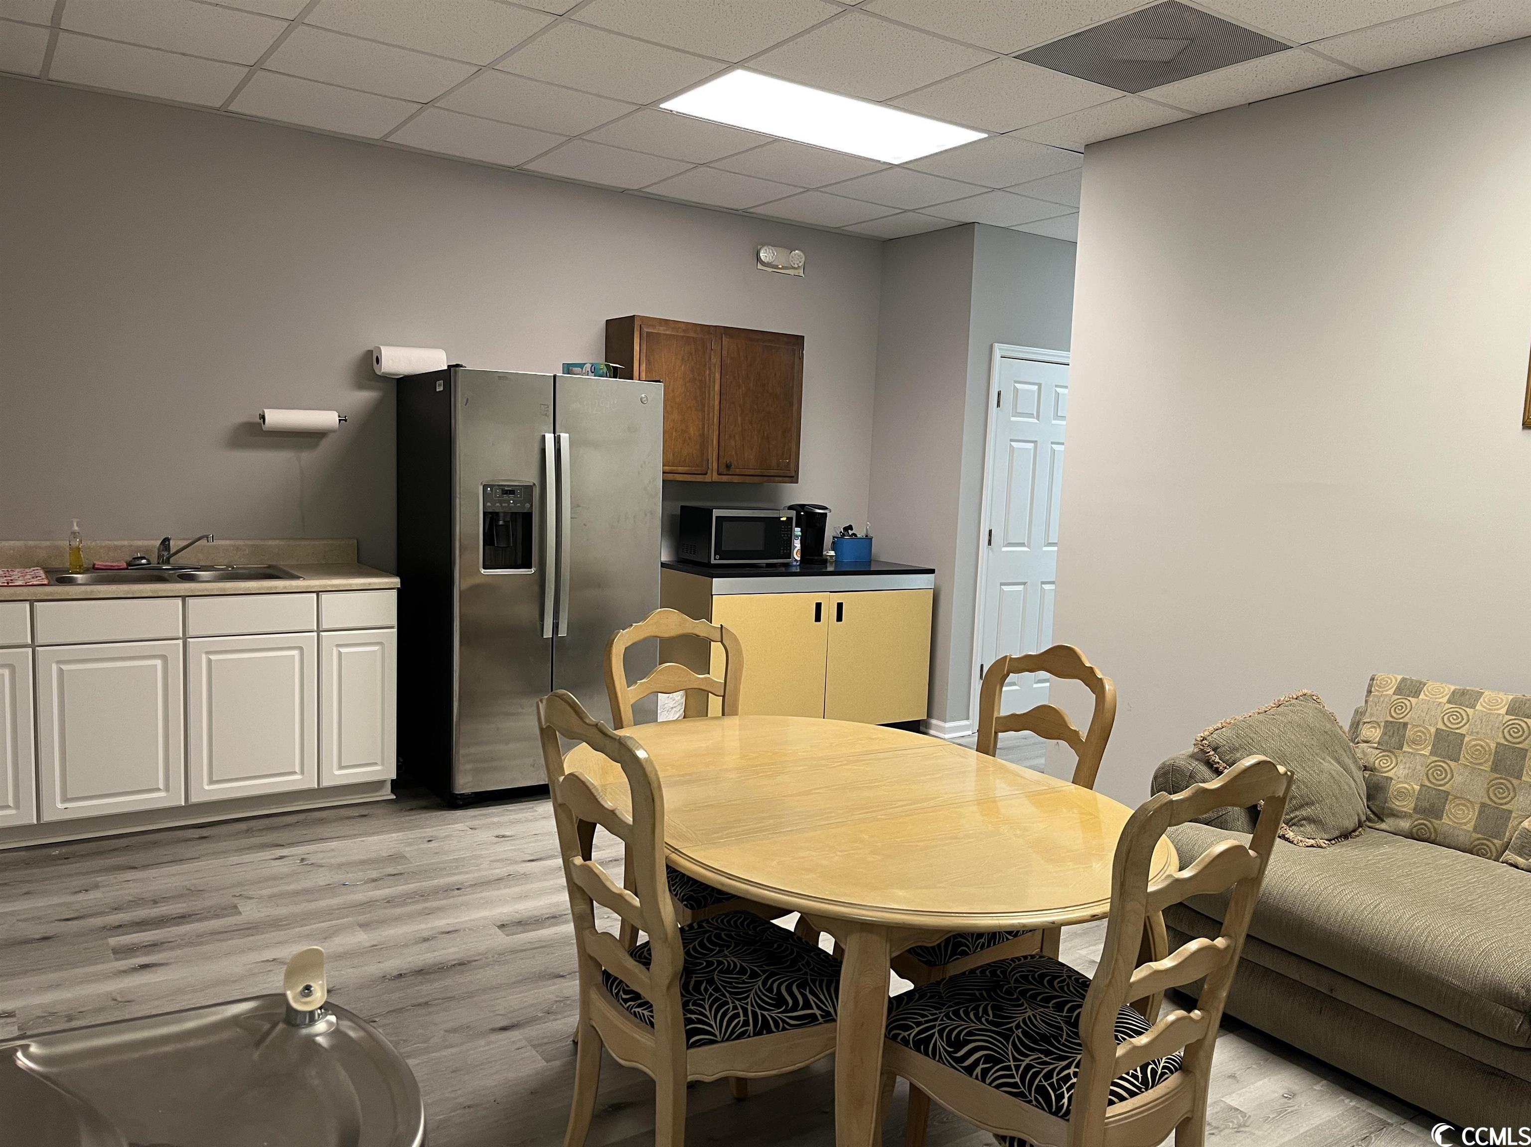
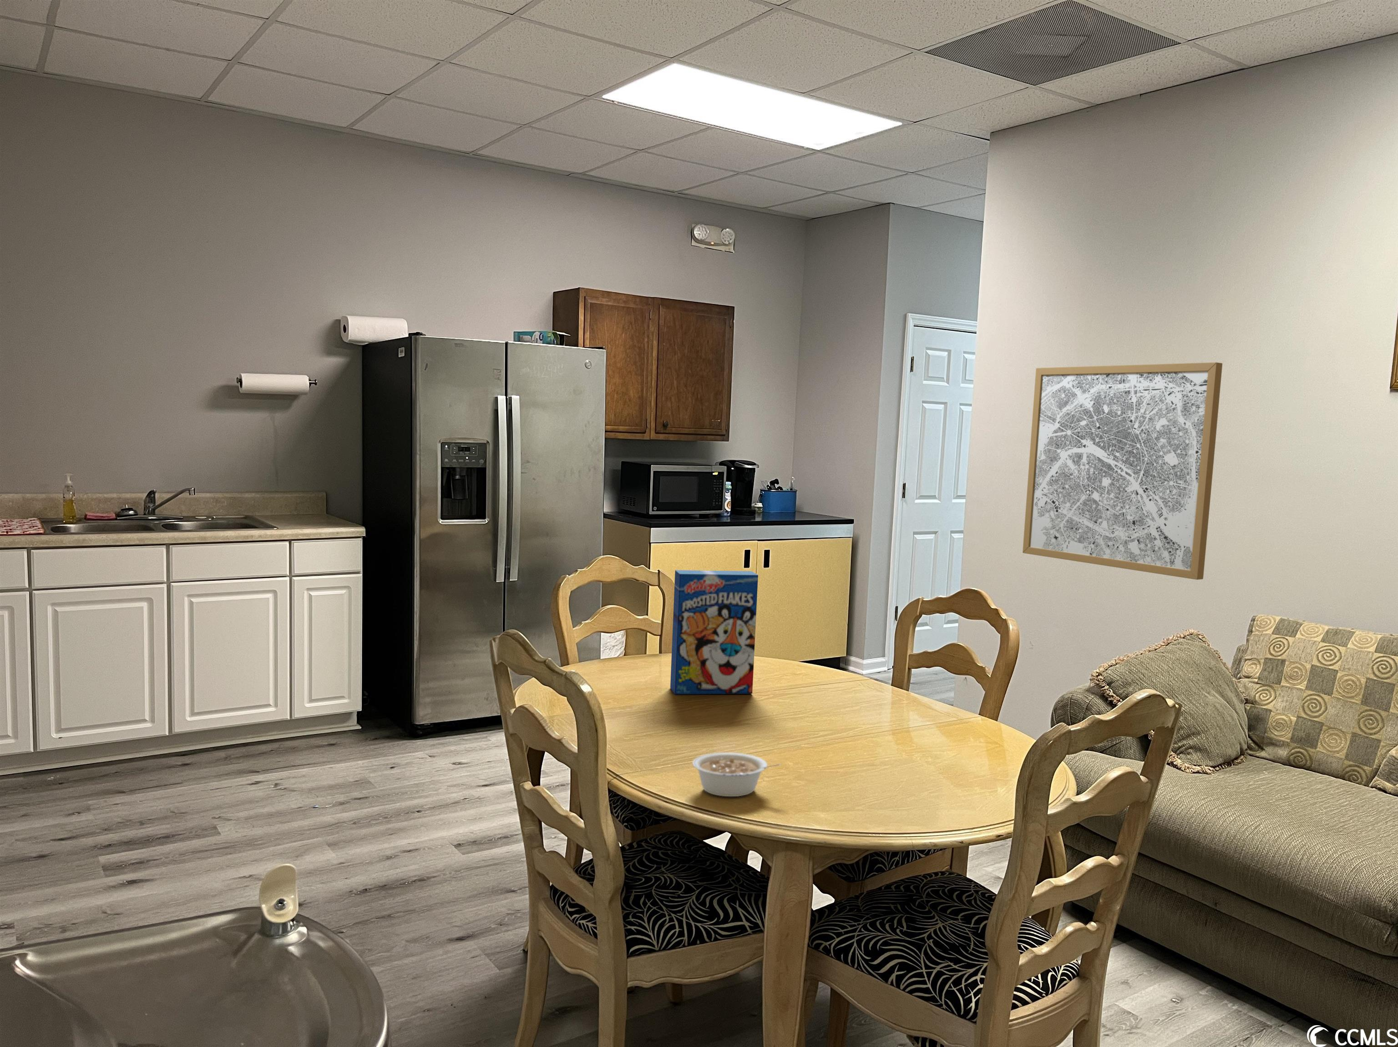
+ cereal box (713, 631)
+ wall art (1114, 466)
+ legume (732, 773)
